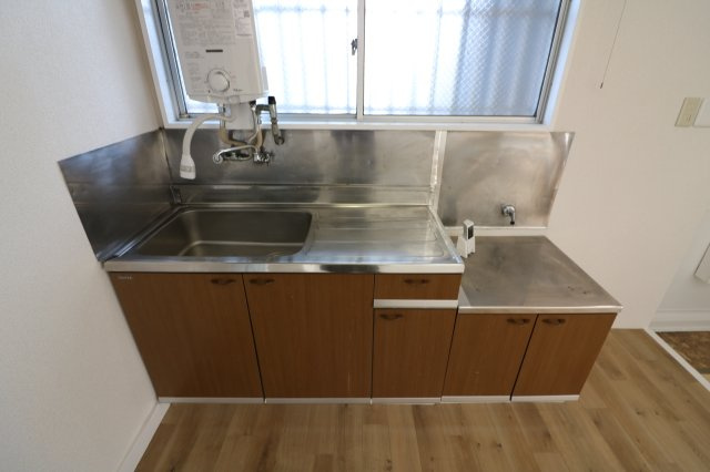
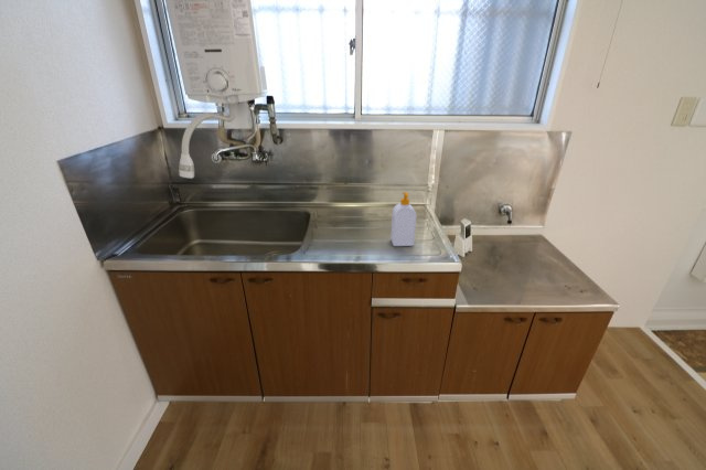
+ soap bottle (404, 218)
